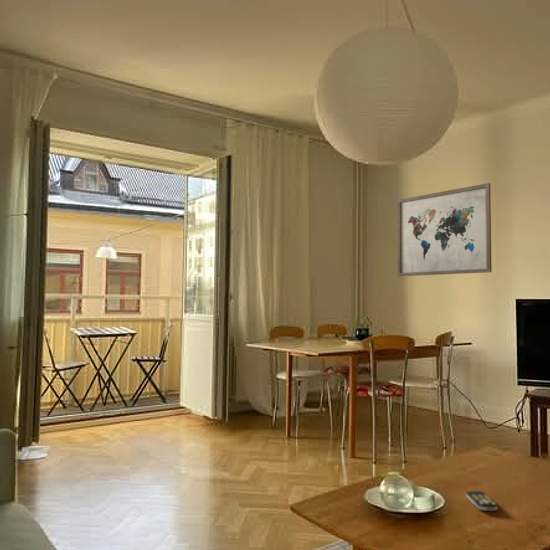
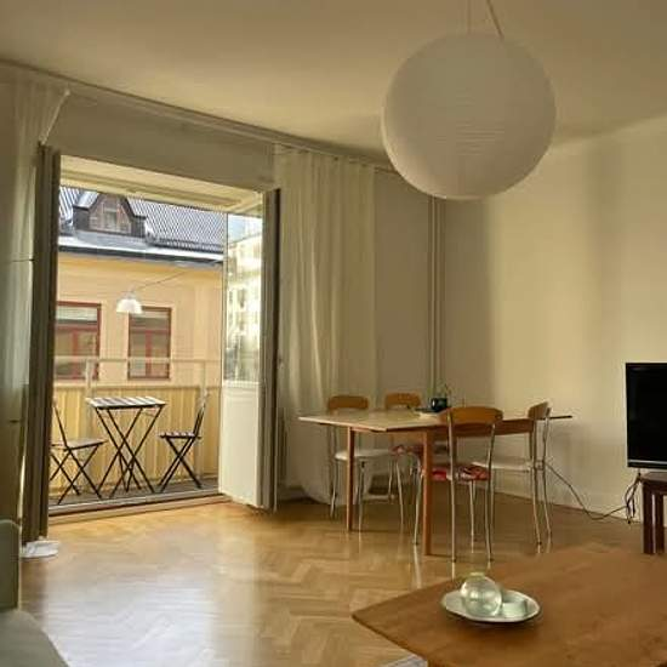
- remote control (481, 500)
- wall art (440, 233)
